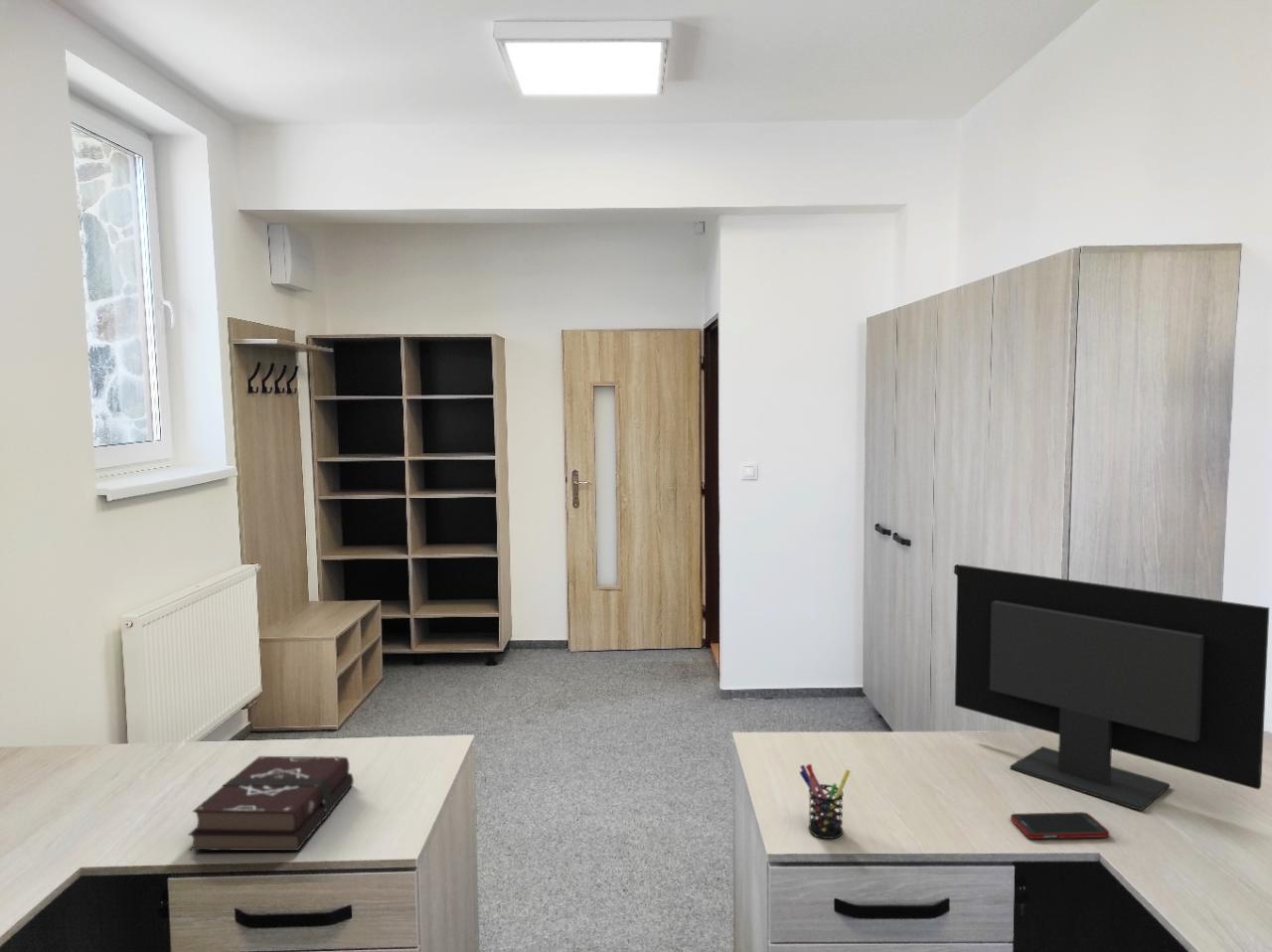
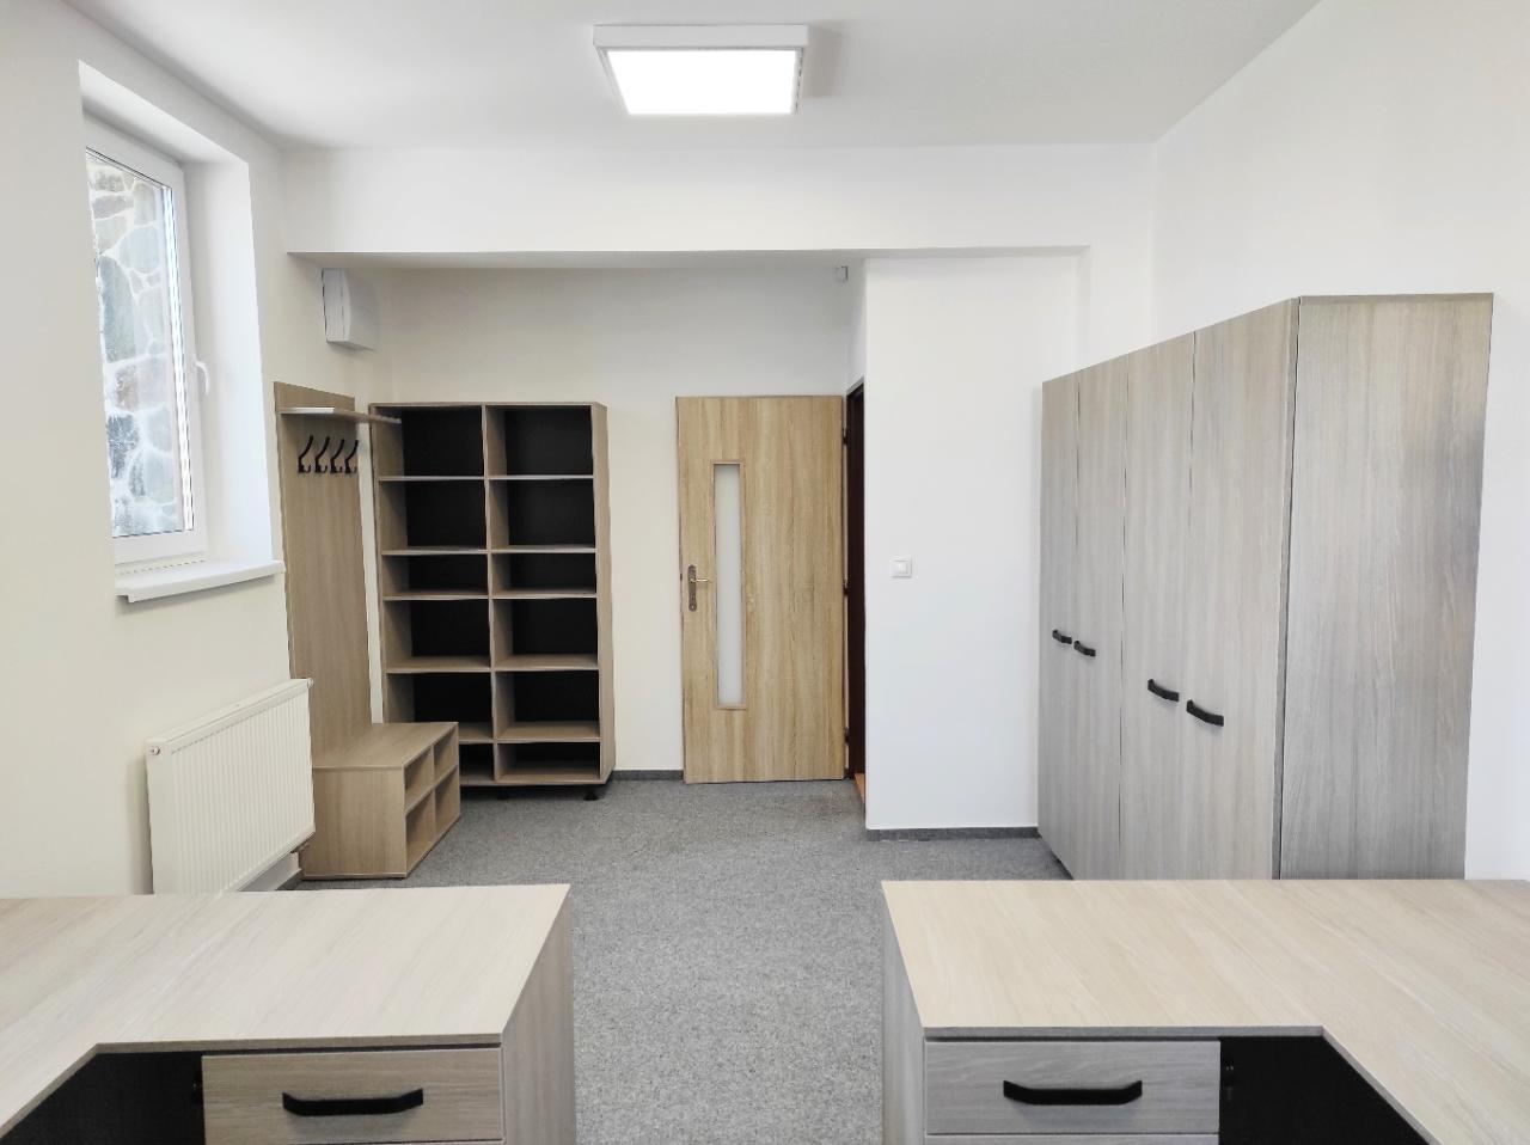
- hardback book (276, 799)
- cell phone (1058, 825)
- pen holder (825, 798)
- computer monitor (1090, 681)
